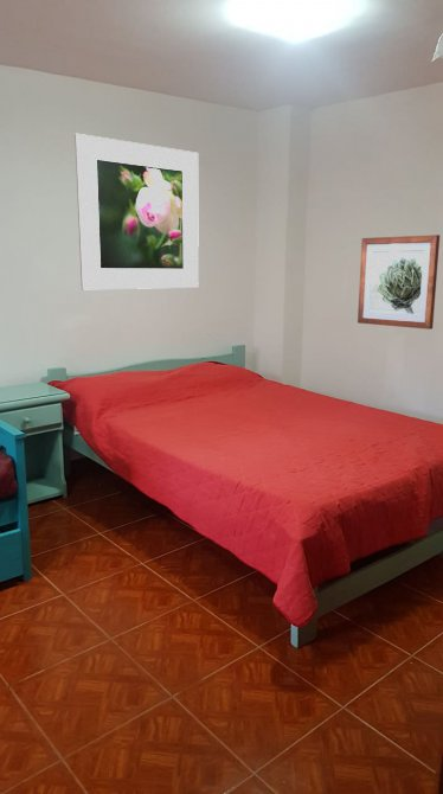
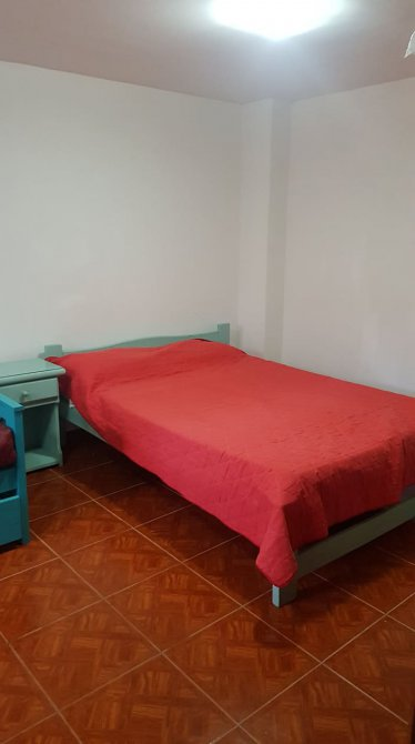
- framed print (142, 217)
- wall art (396, 281)
